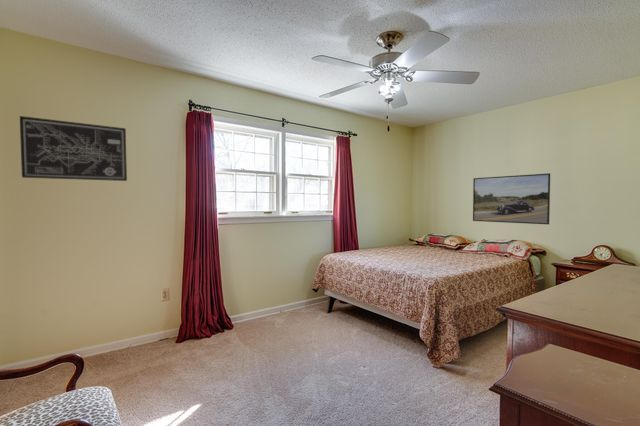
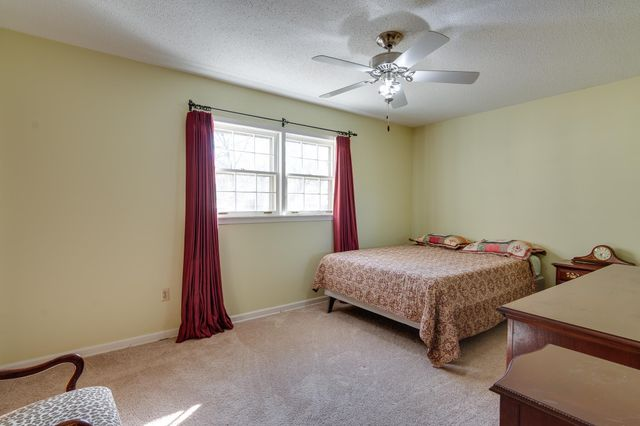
- wall art (77, 151)
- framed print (508, 199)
